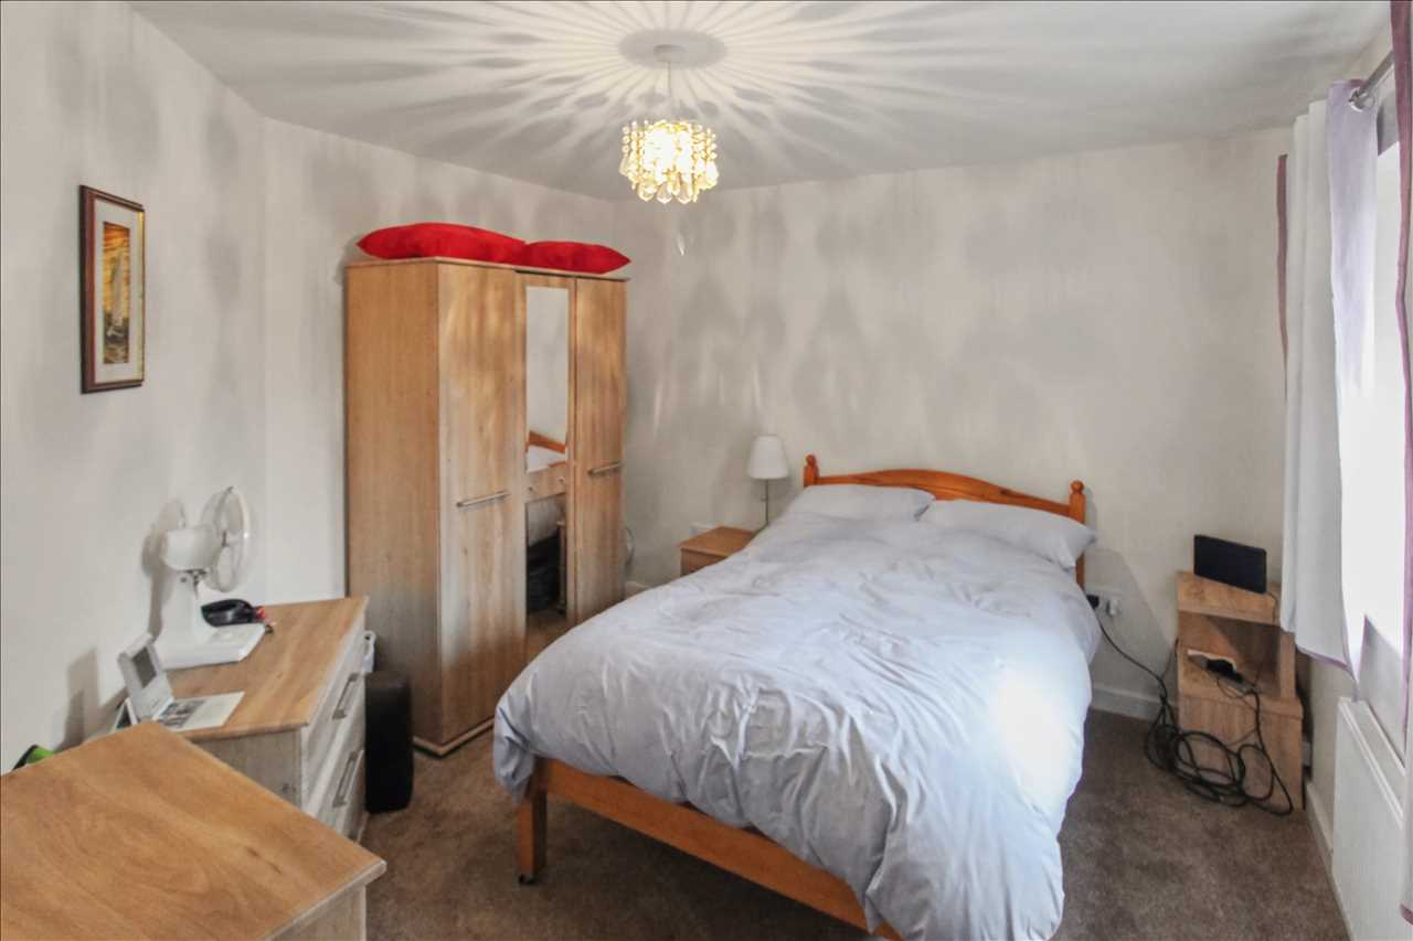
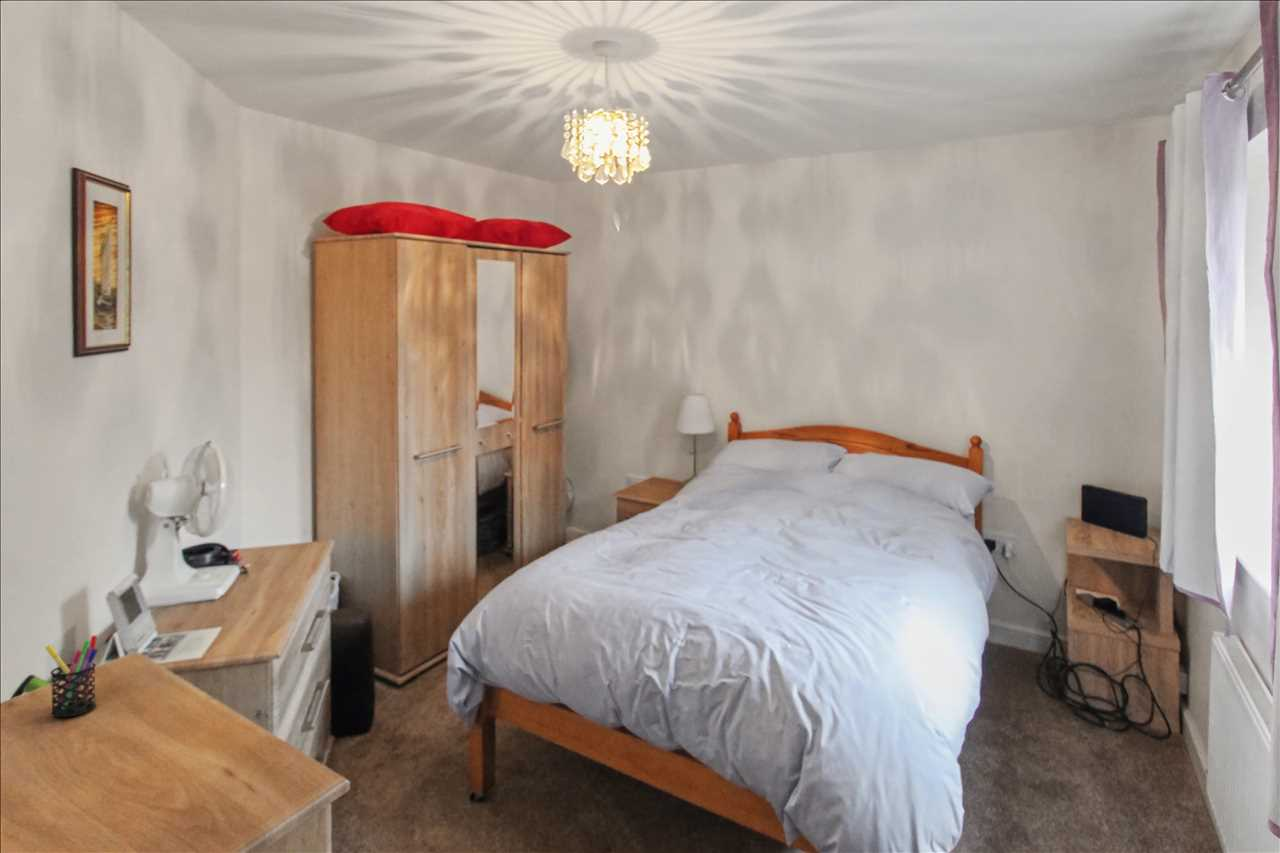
+ pen holder (78, 672)
